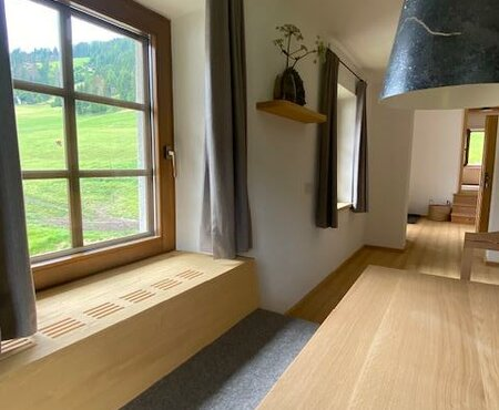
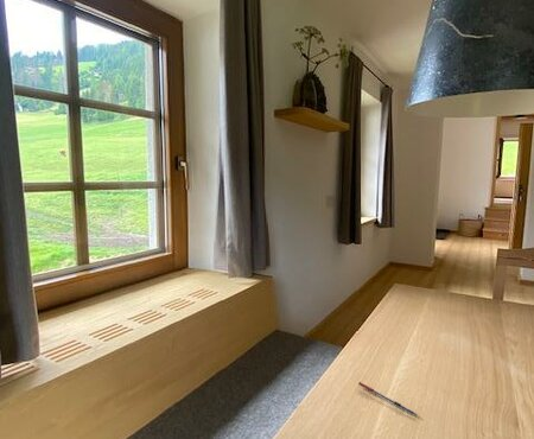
+ pen (386, 397)
